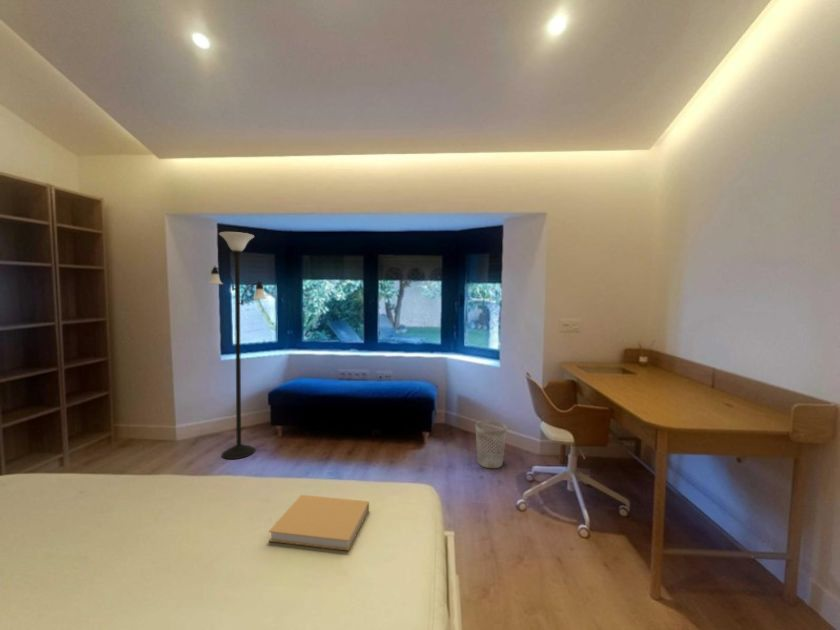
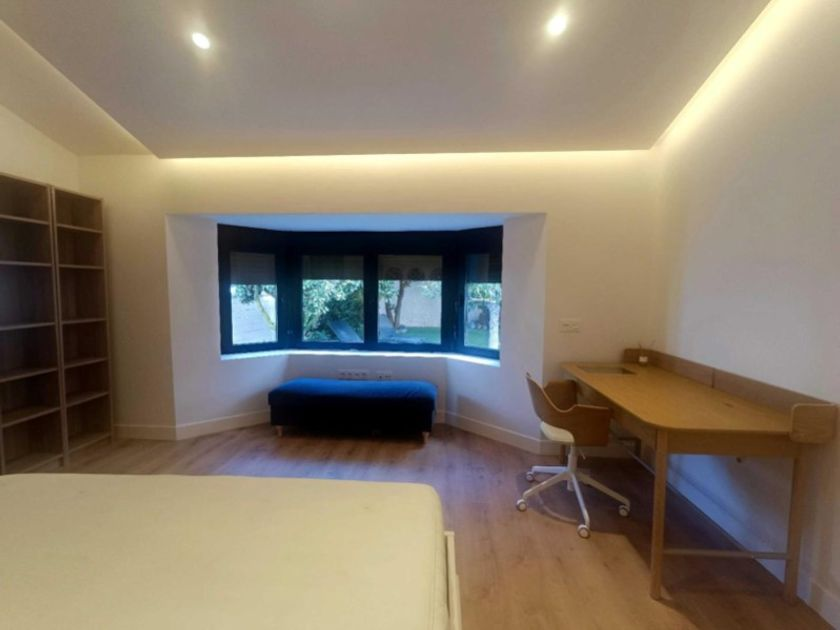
- floor lamp (237, 344)
- wastebasket (490, 444)
- book (322, 519)
